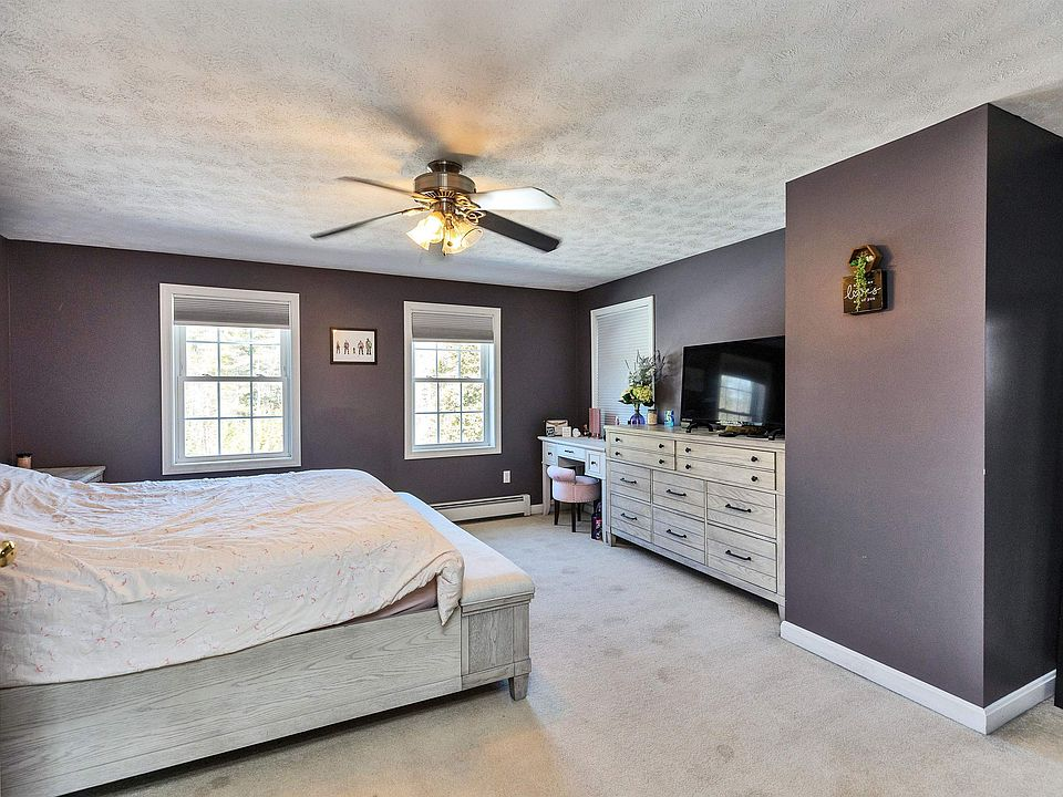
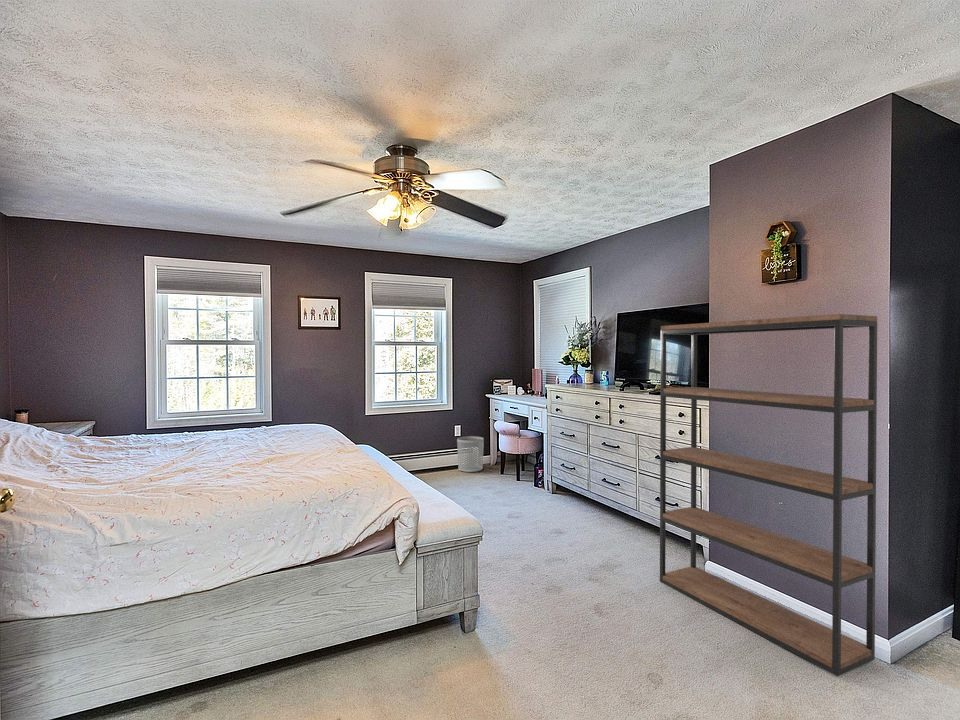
+ waste bin (470, 454)
+ shelving unit (752, 468)
